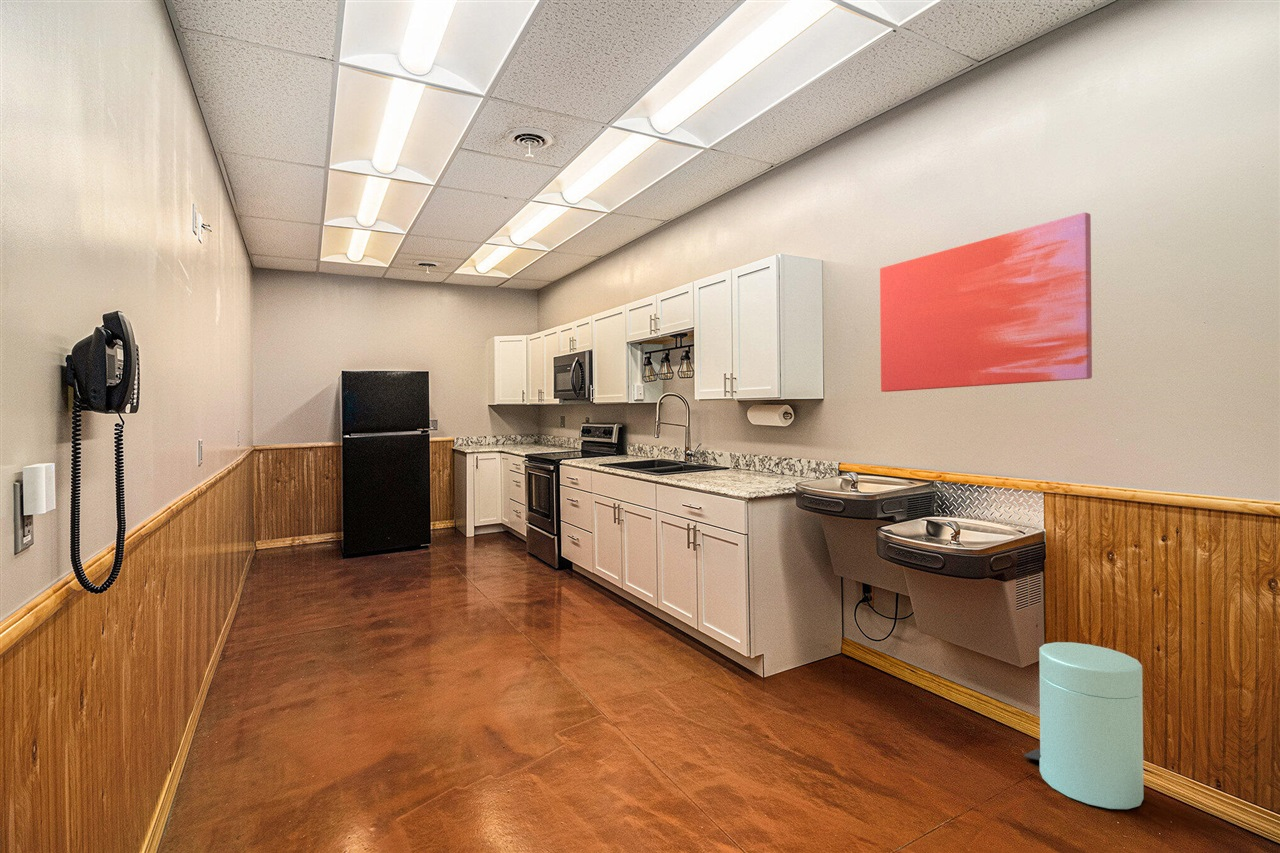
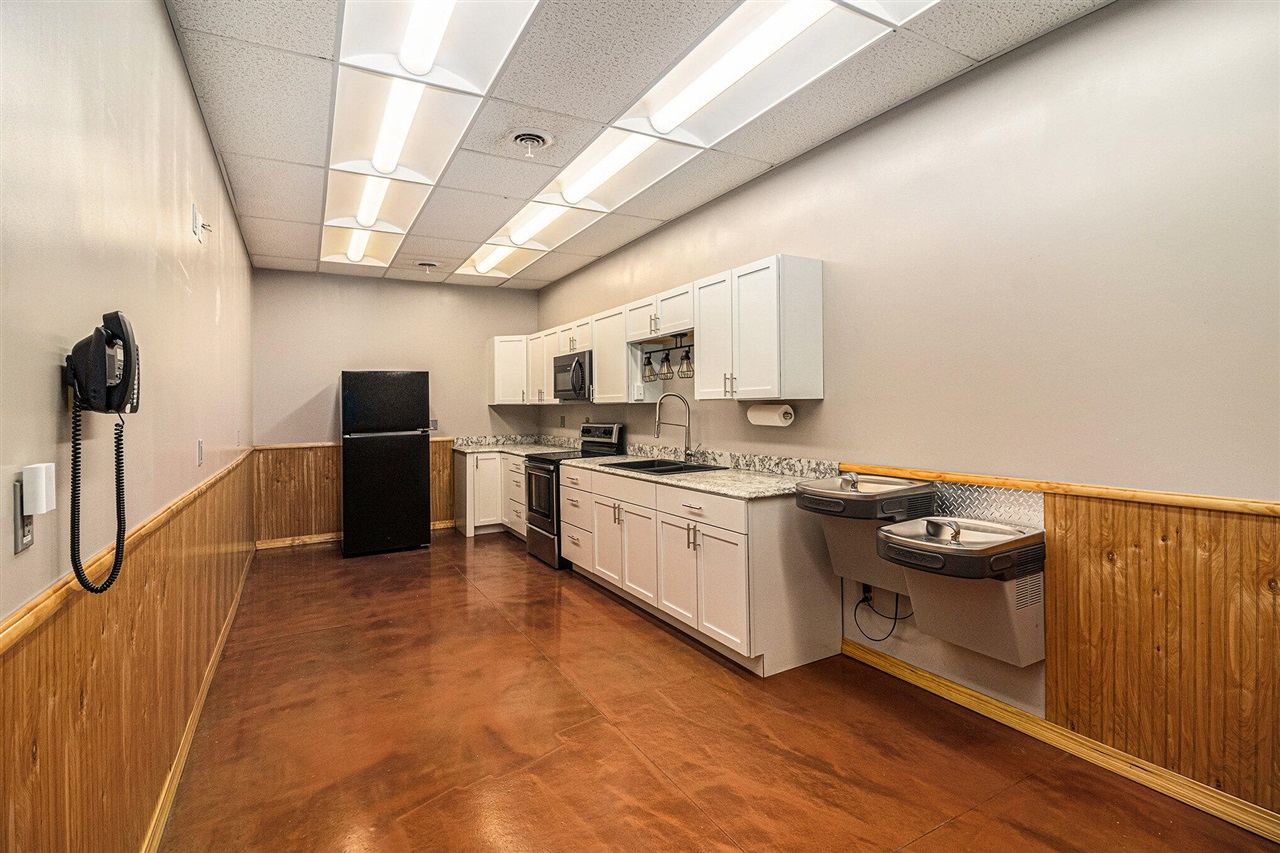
- wall art (971, 315)
- trash can (1080, 715)
